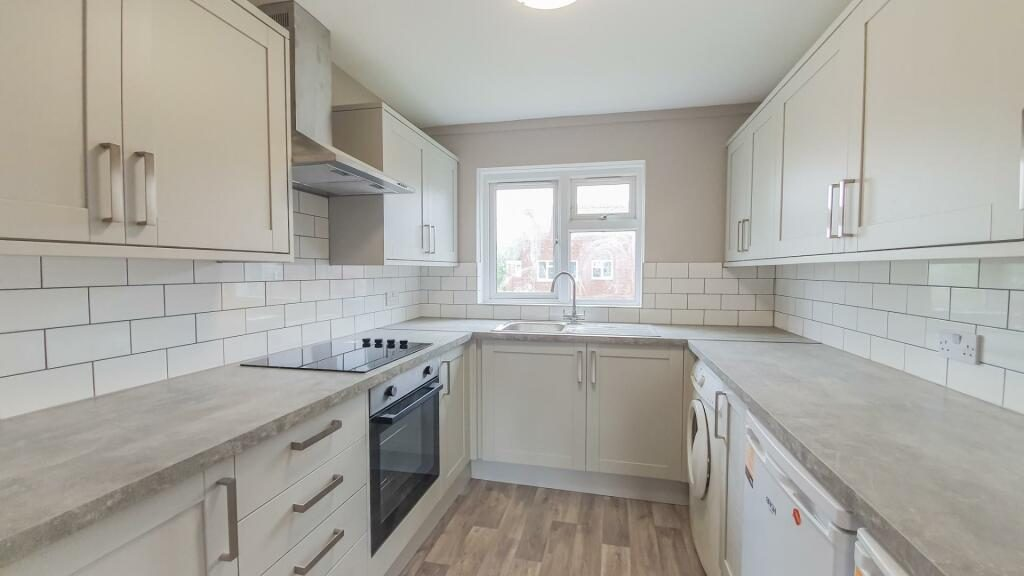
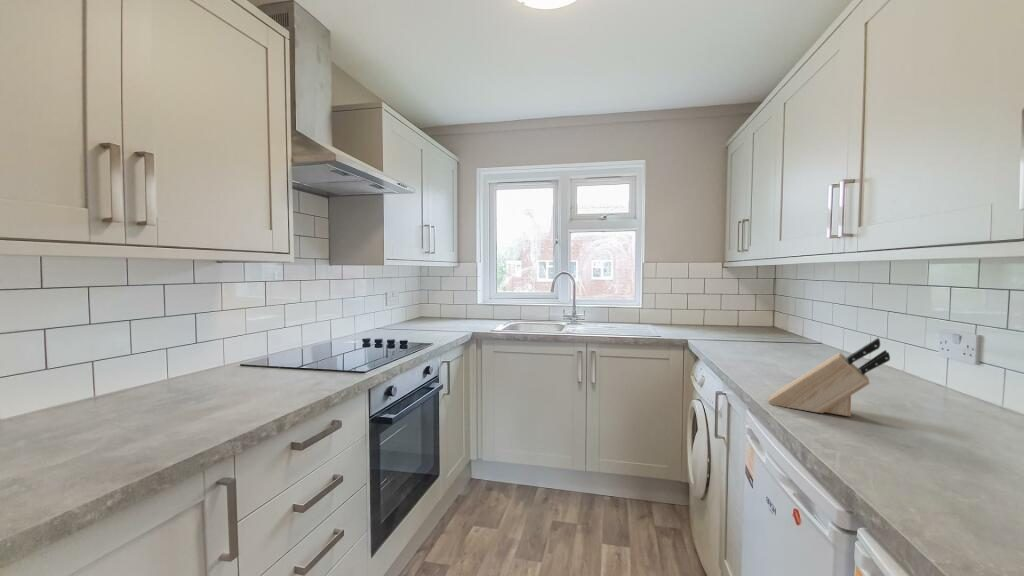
+ knife block (825, 372)
